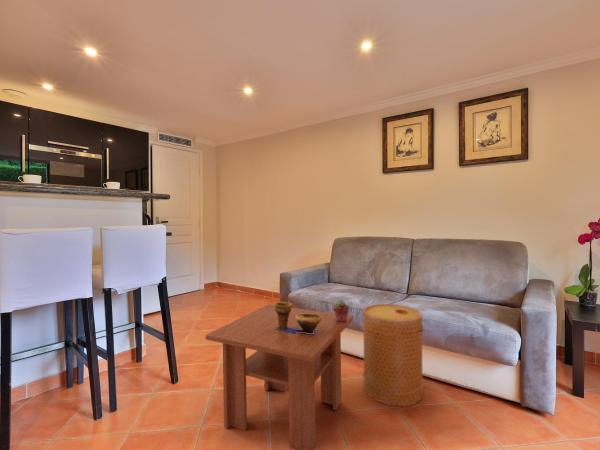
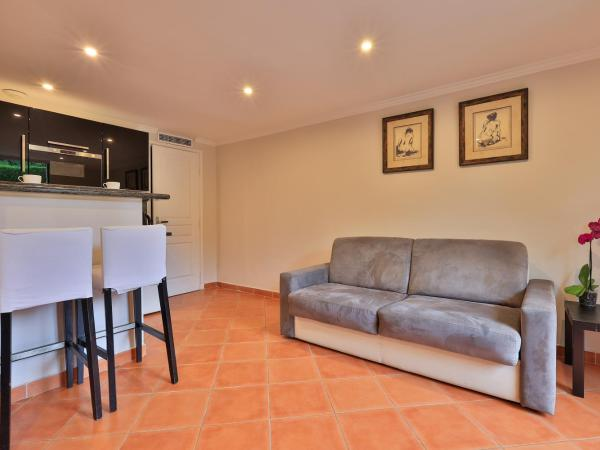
- decorative bowl (297, 317)
- potted succulent (340, 309)
- coffee table (285, 369)
- basket (392, 350)
